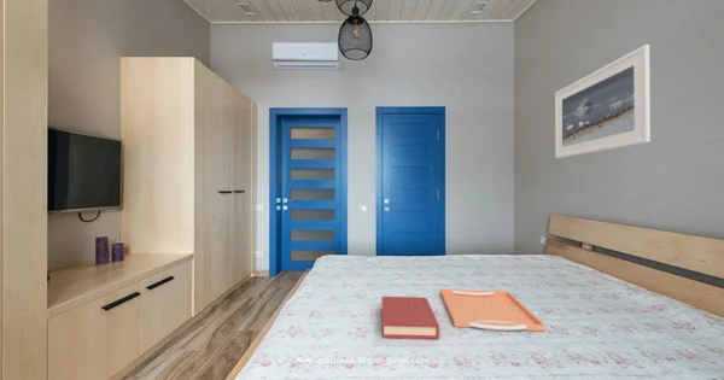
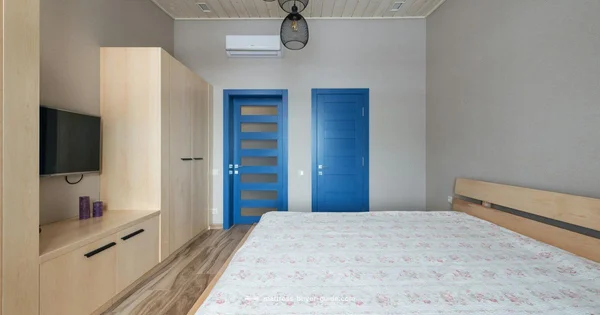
- serving tray (484, 306)
- hardback book (407, 315)
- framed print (592, 112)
